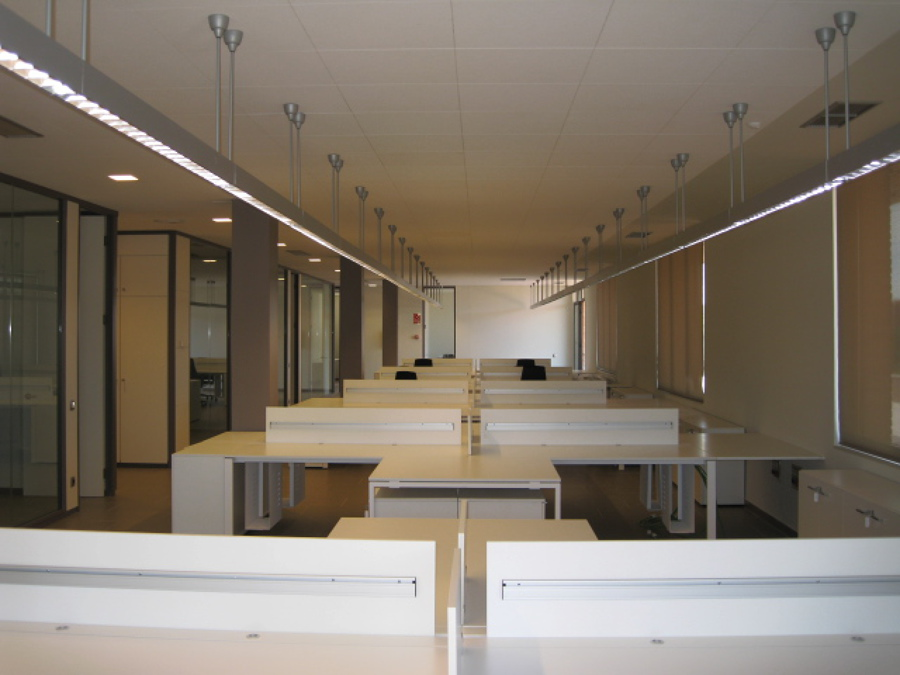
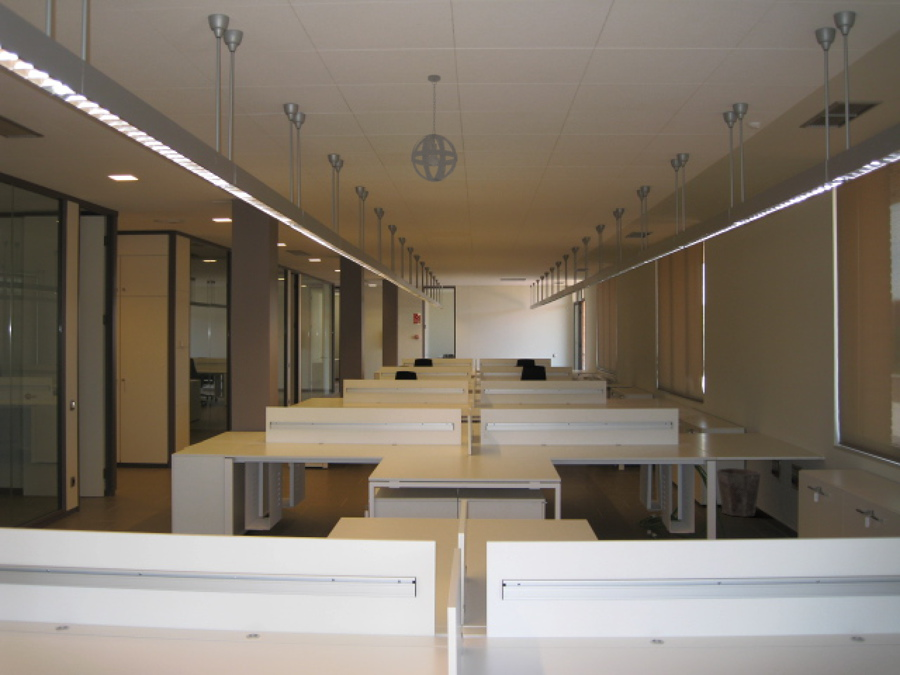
+ waste bin (738, 492)
+ pendant light (434, 129)
